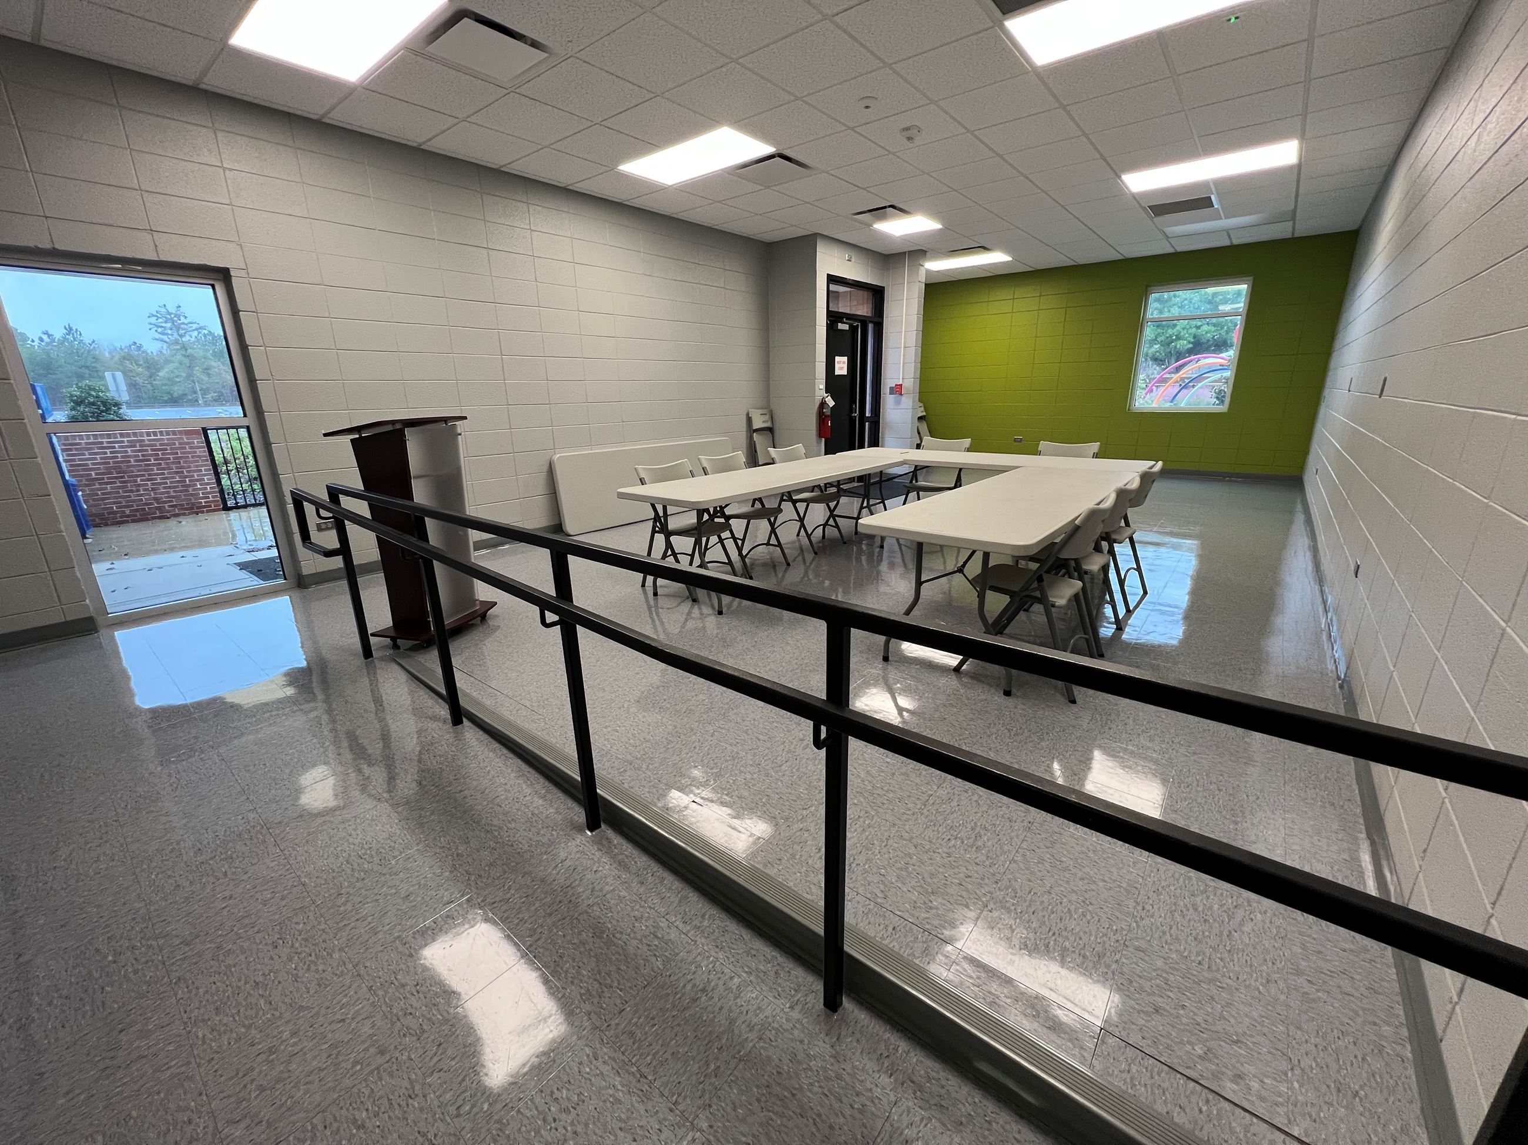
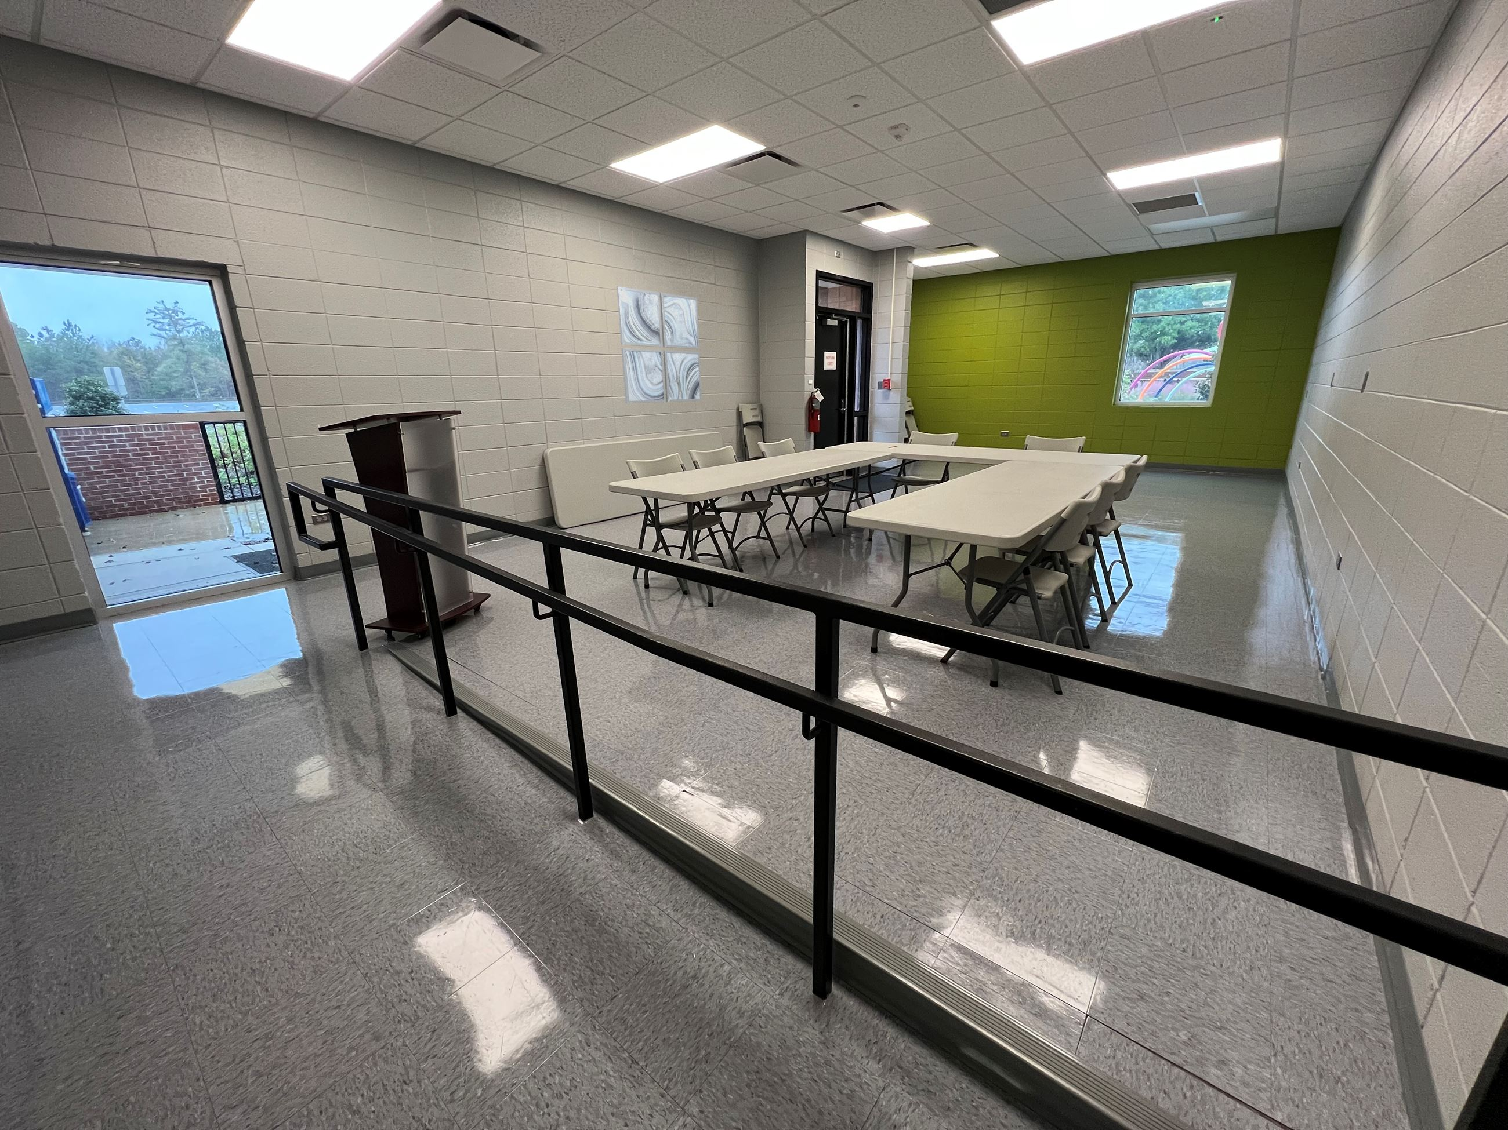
+ wall art (663, 350)
